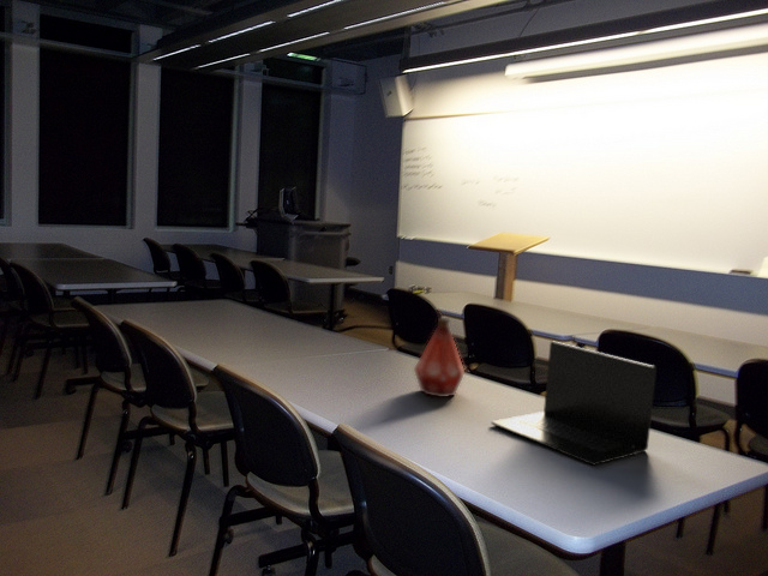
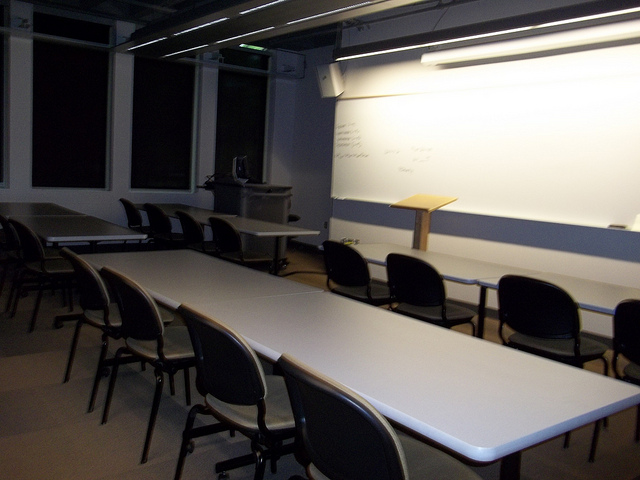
- laptop (569, 396)
- bottle (440, 355)
